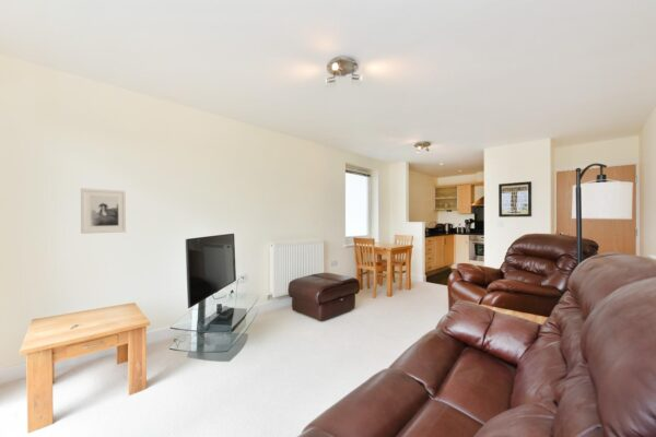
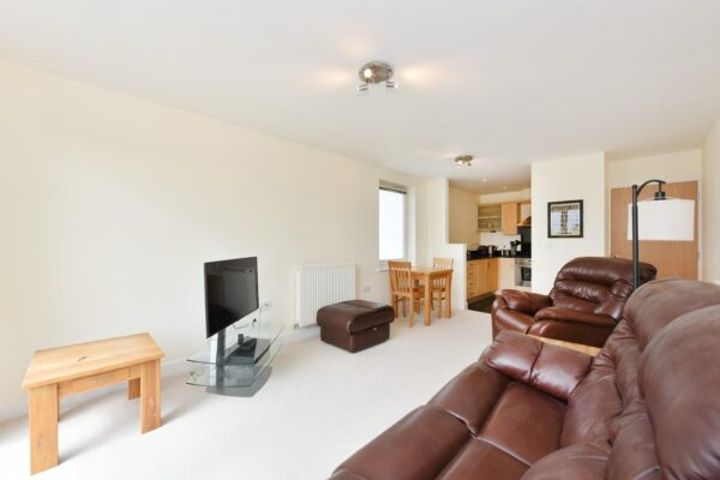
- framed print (104, 211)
